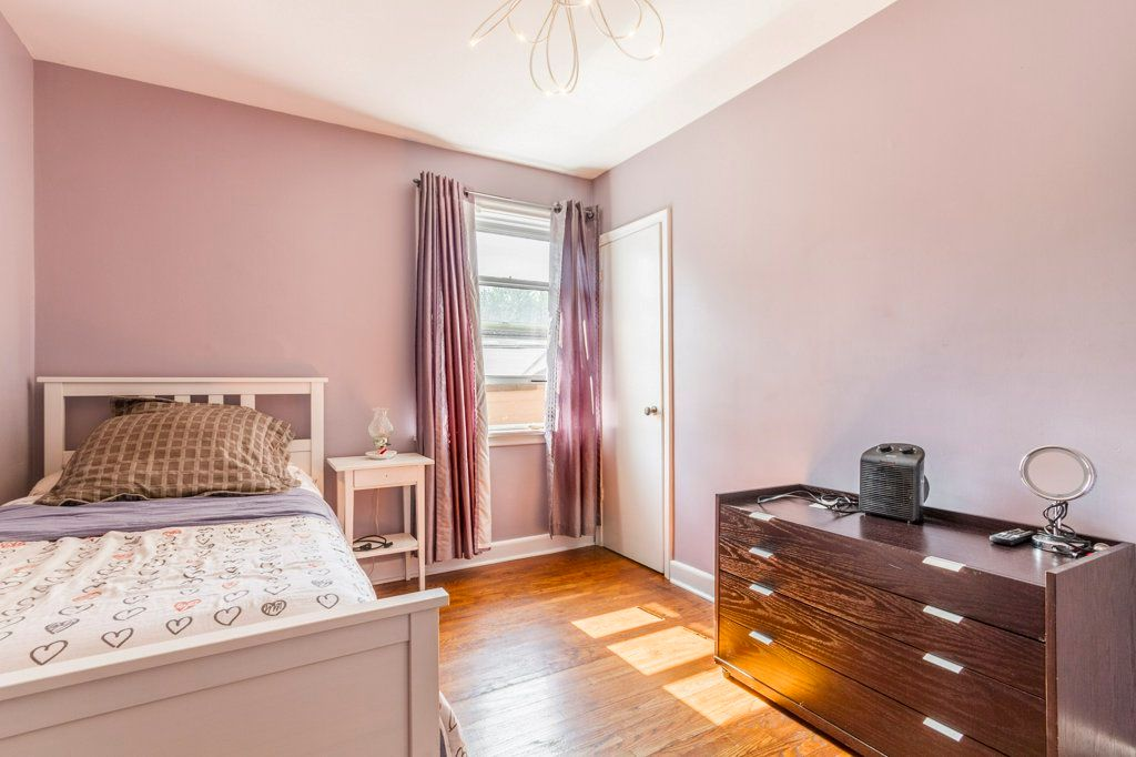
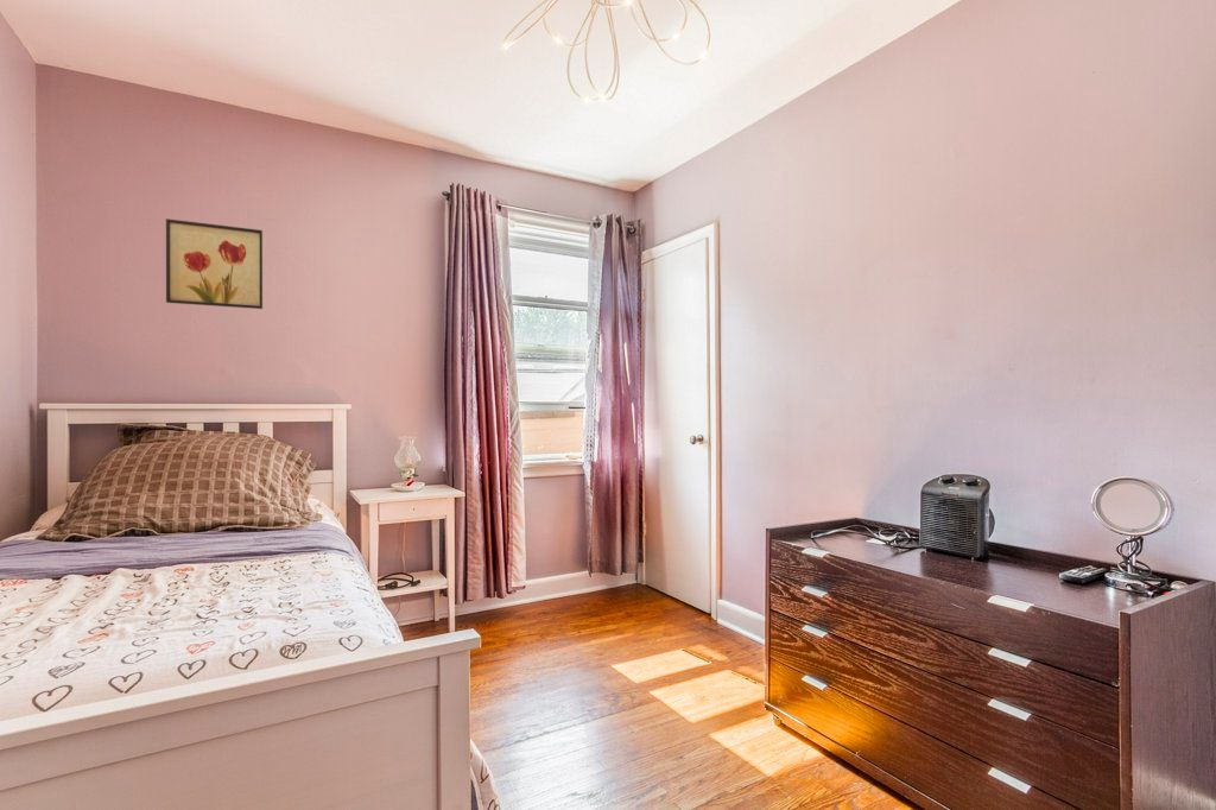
+ wall art (215, 265)
